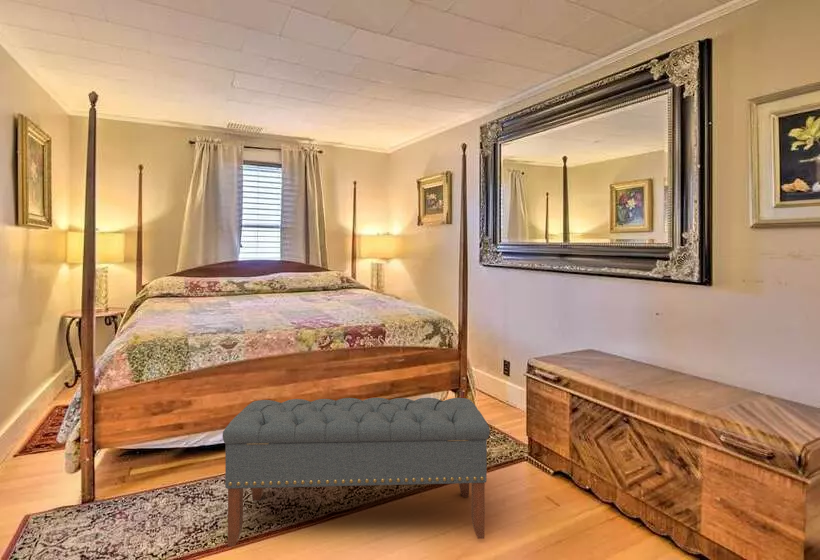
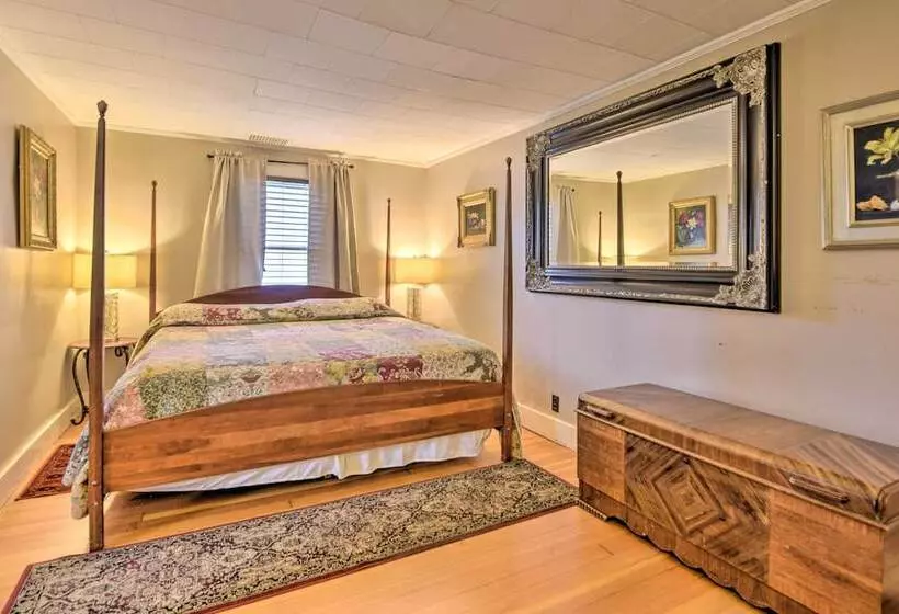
- bench (360, 461)
